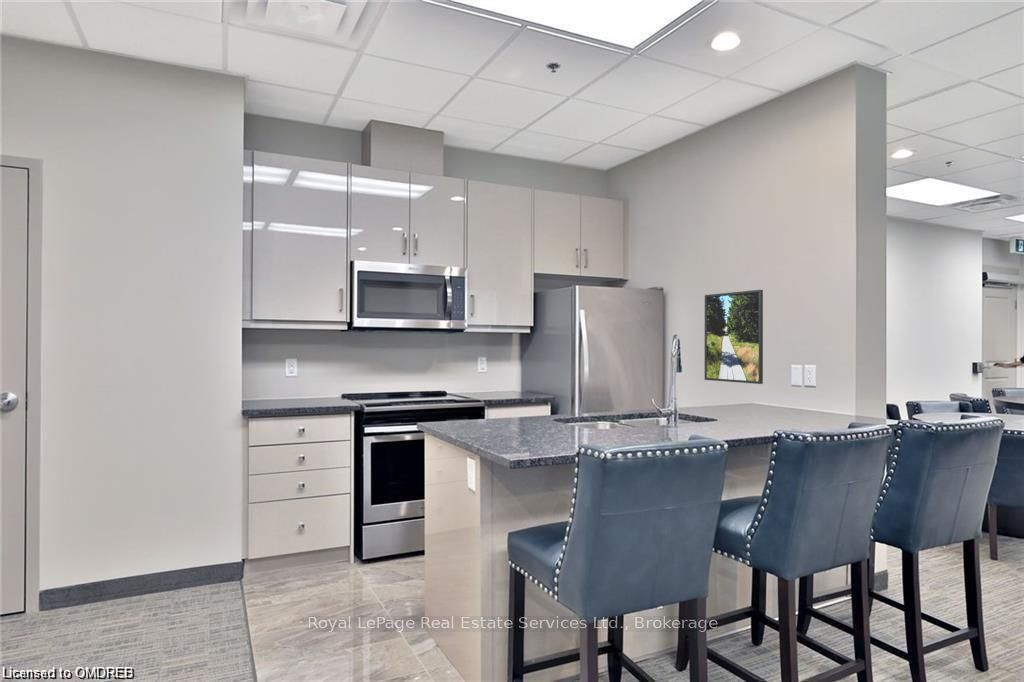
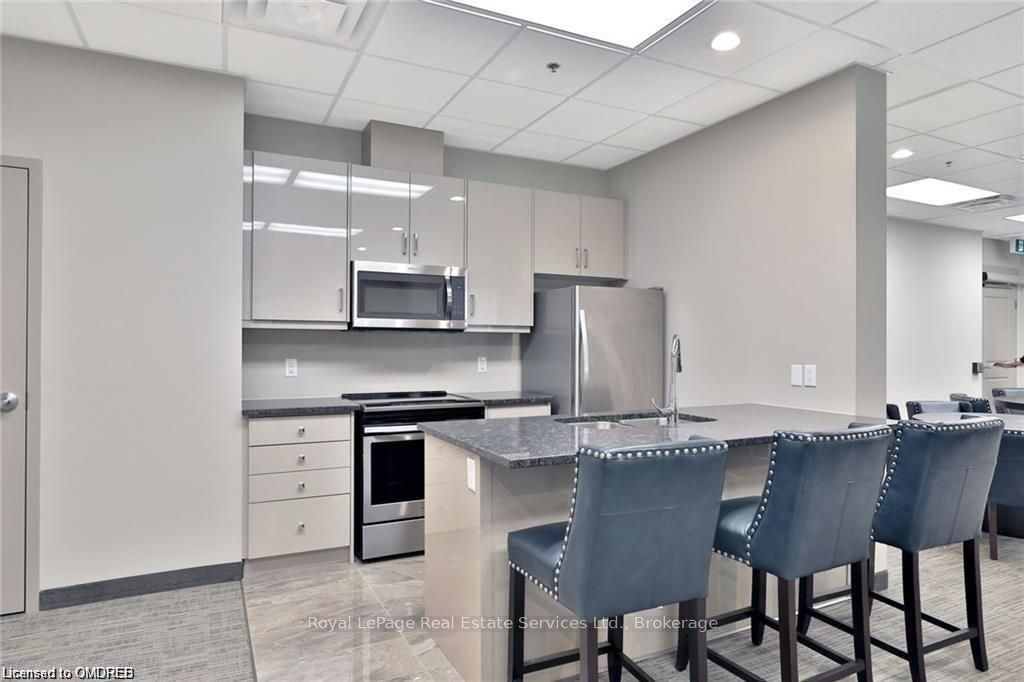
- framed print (732, 337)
